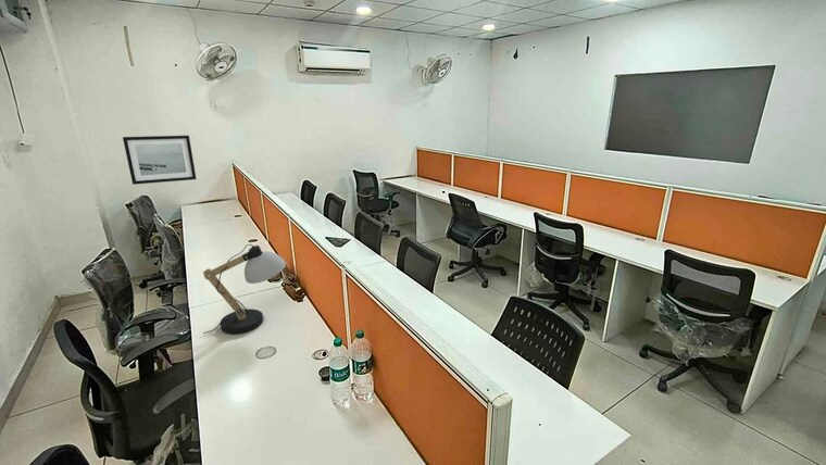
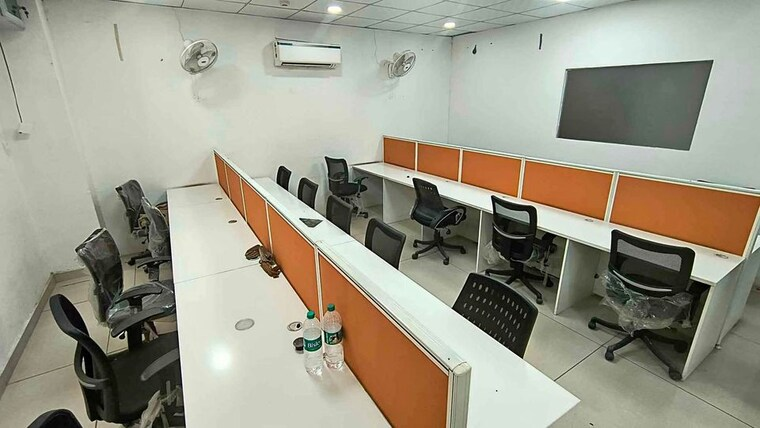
- wall art (161, 159)
- desk lamp (247, 281)
